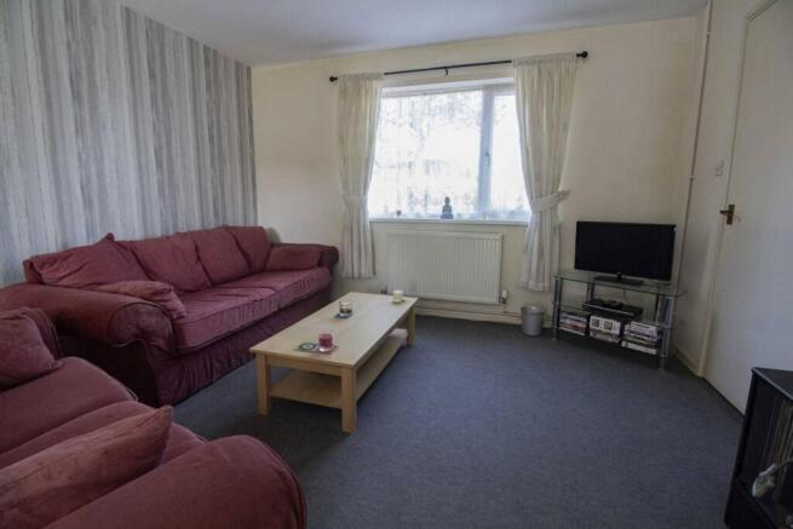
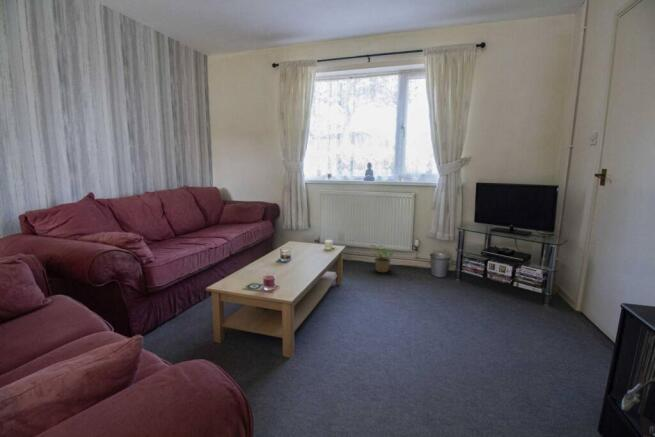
+ potted plant (381, 256)
